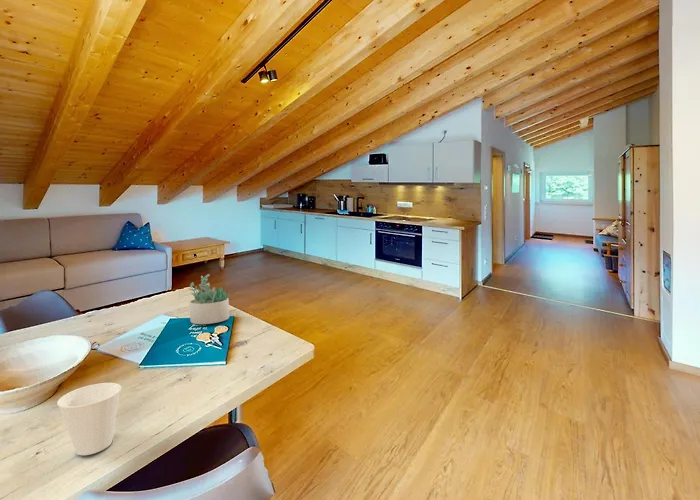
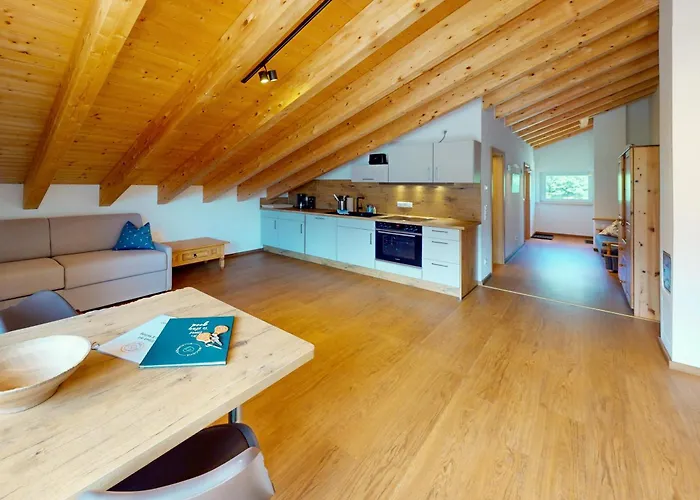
- succulent plant (209, 296)
- cup (92, 419)
